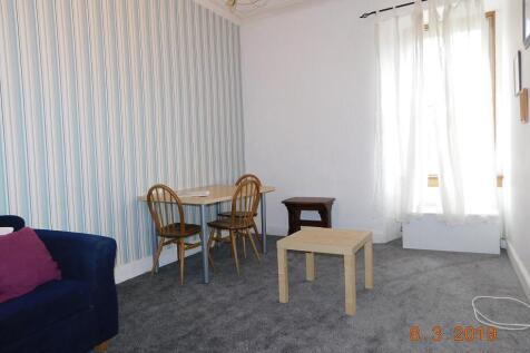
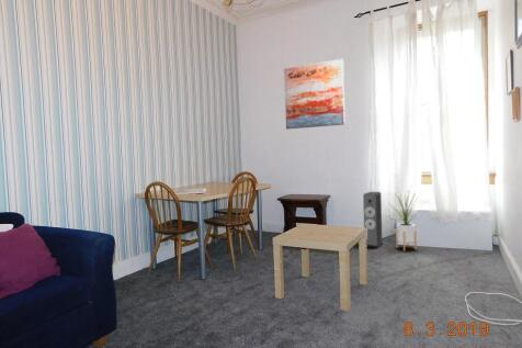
+ house plant (406, 216)
+ speaker (372, 218)
+ wall art (313, 96)
